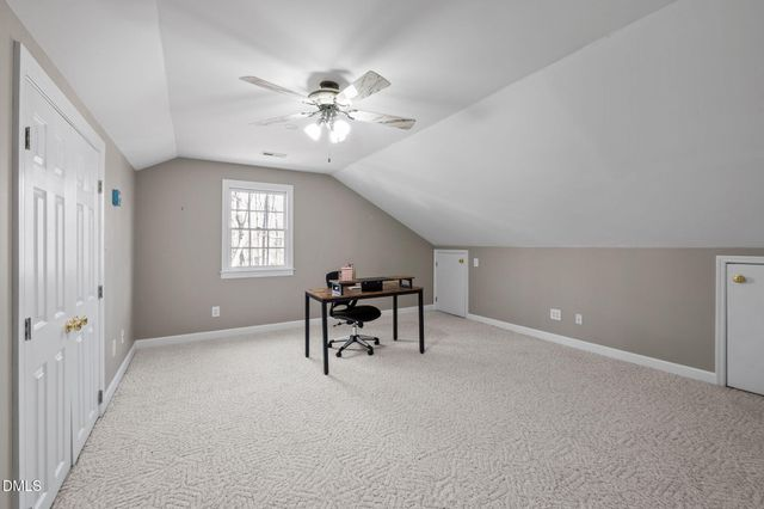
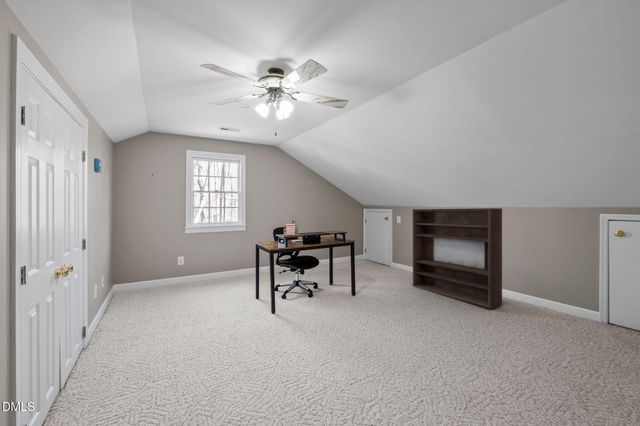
+ bookshelf (452, 252)
